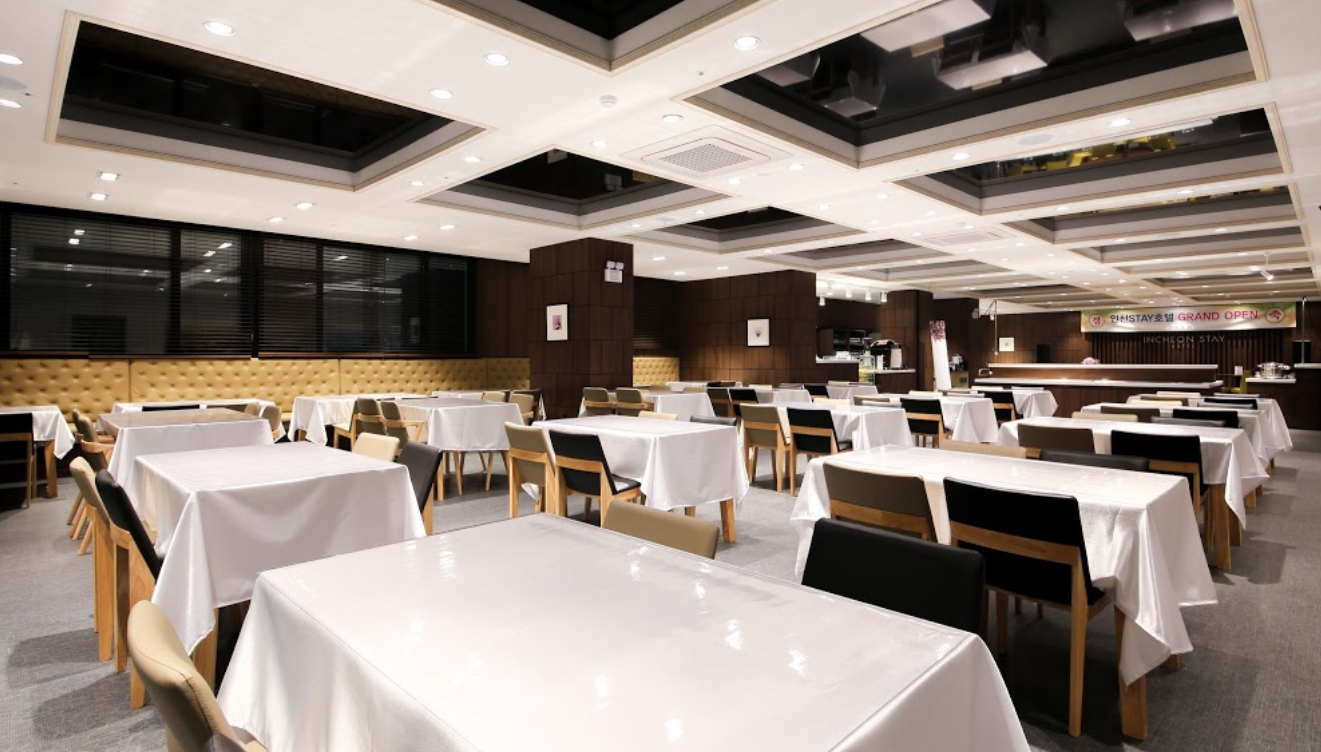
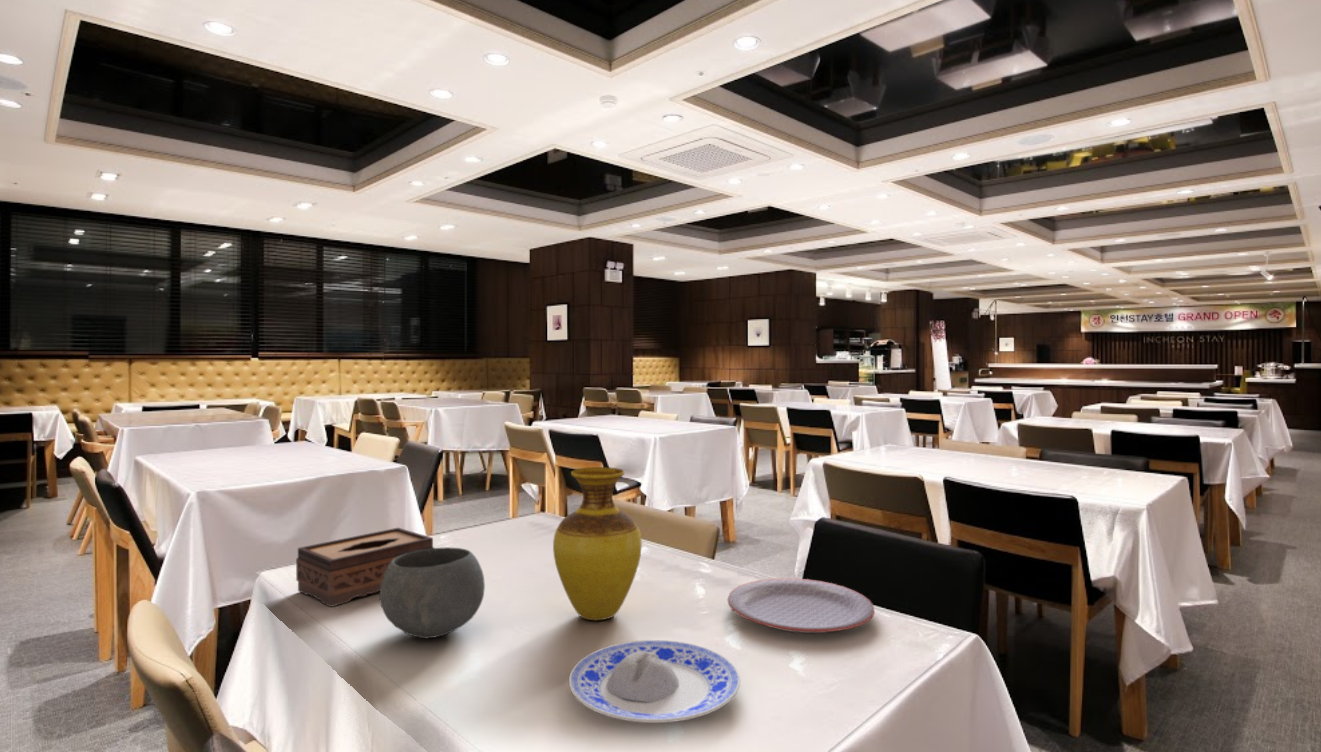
+ tissue box (367, 563)
+ plate (799, 607)
+ bowl (433, 593)
+ plate (654, 674)
+ vase (597, 543)
